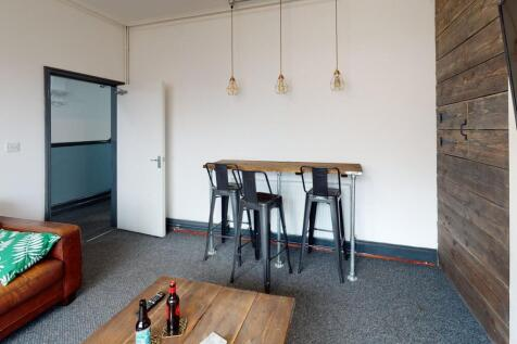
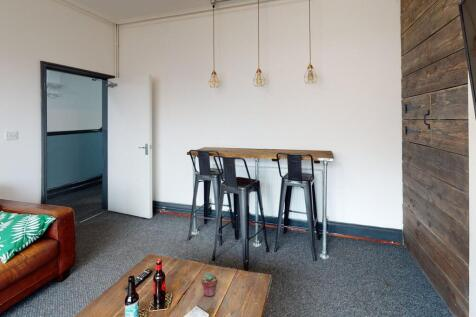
+ potted succulent (209, 283)
